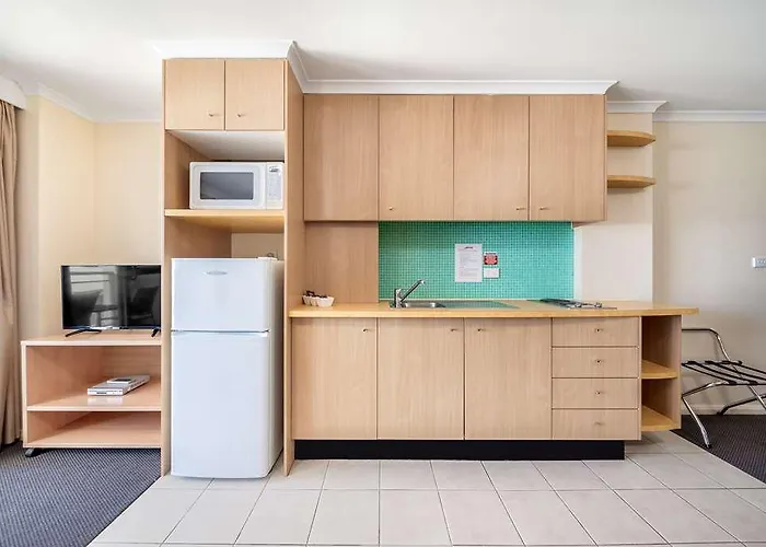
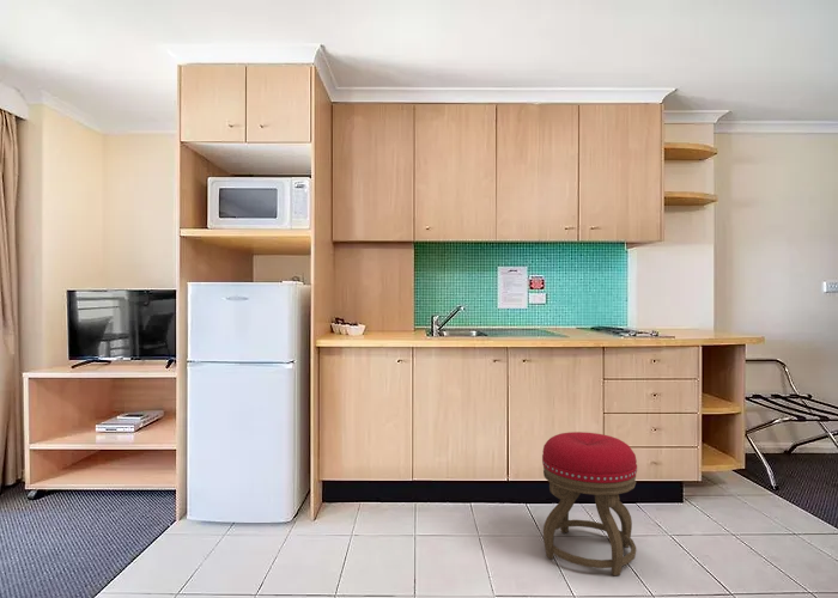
+ stool (588, 493)
